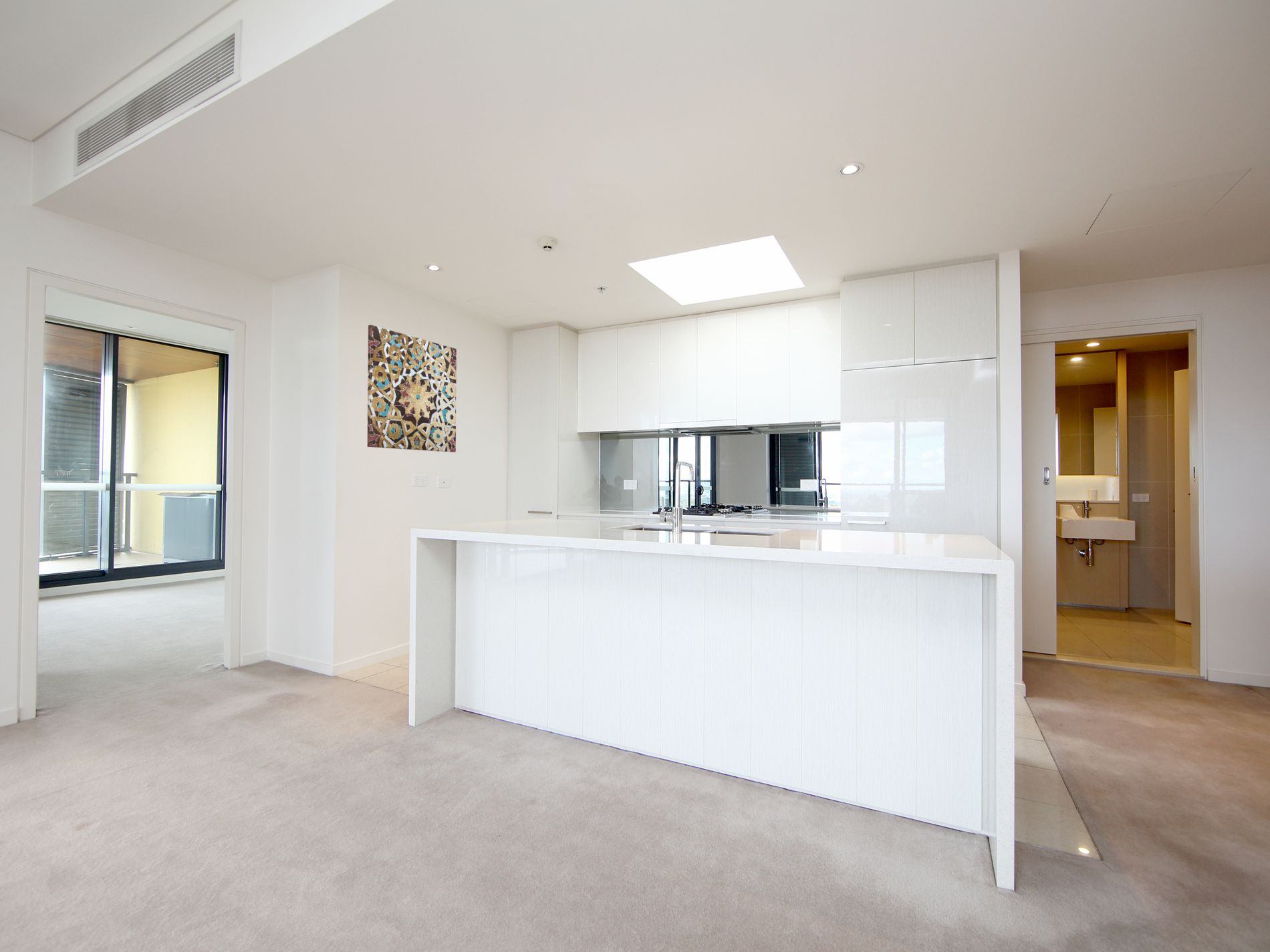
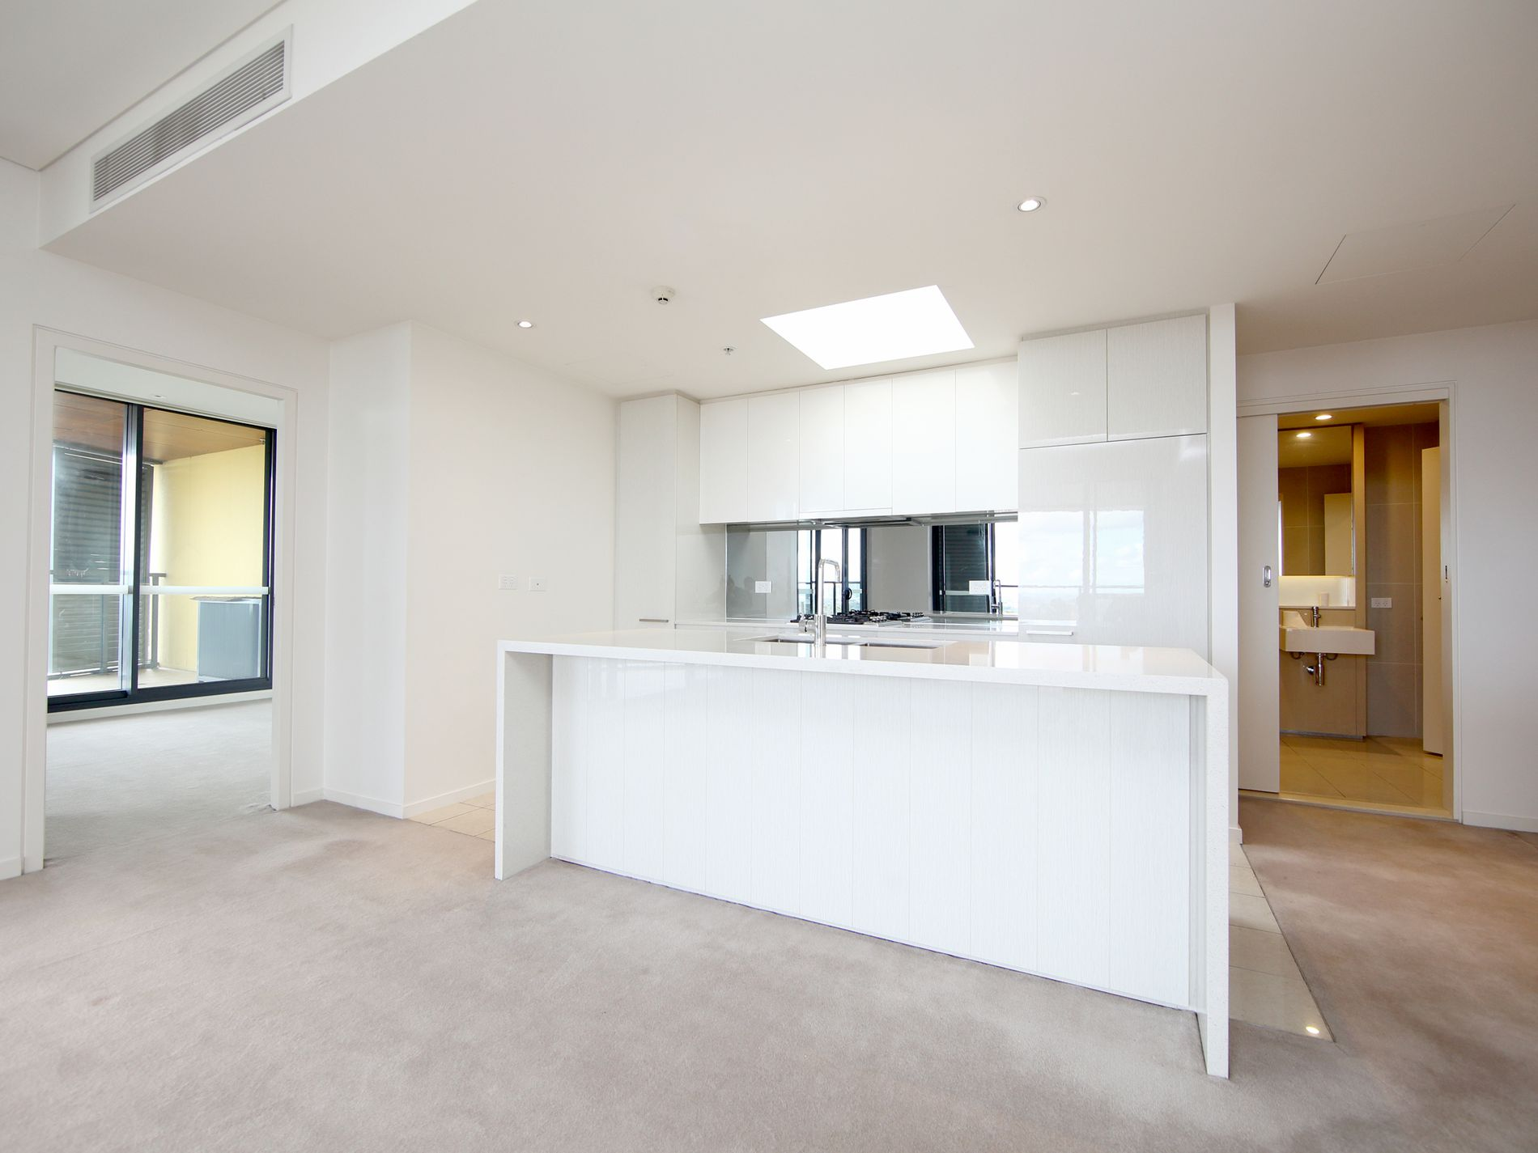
- wall art (415, 393)
